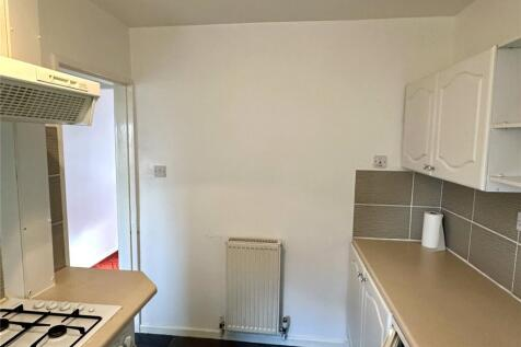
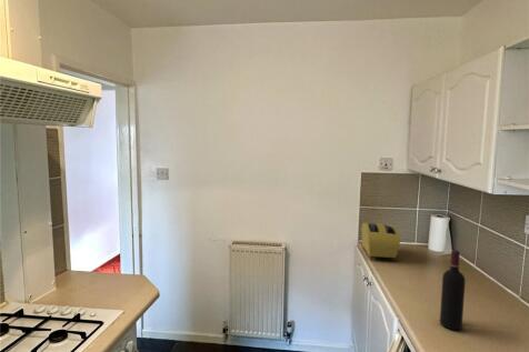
+ toaster (379, 239)
+ wine bottle (452, 288)
